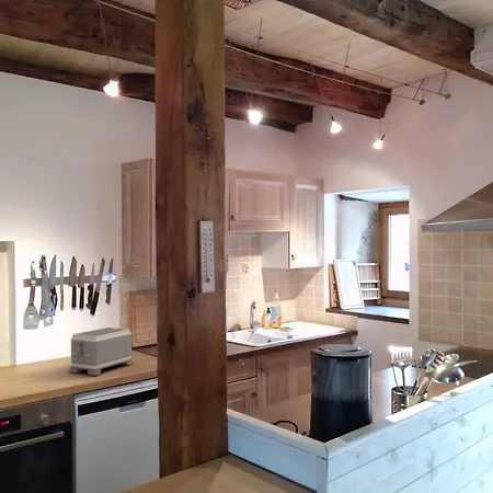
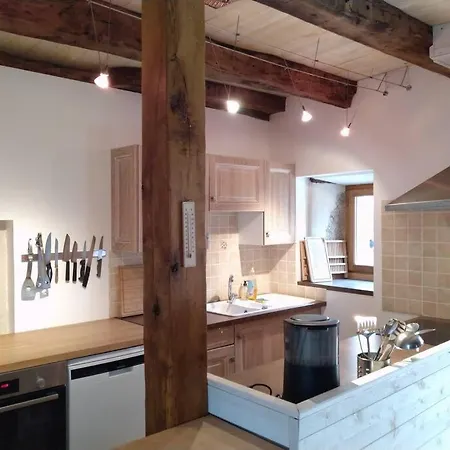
- toaster (100, 349)
